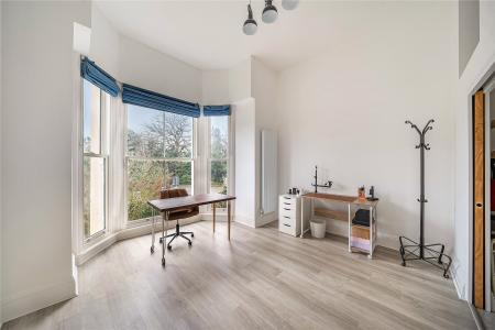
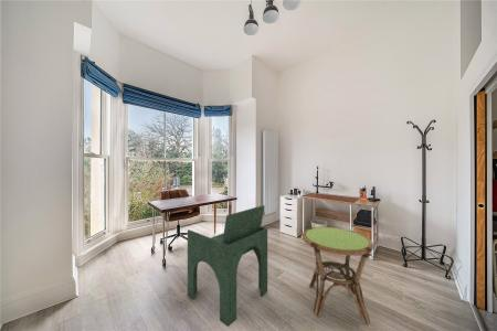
+ side table (335, 268)
+ armchair (228, 249)
